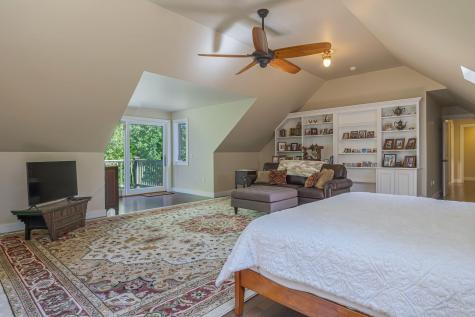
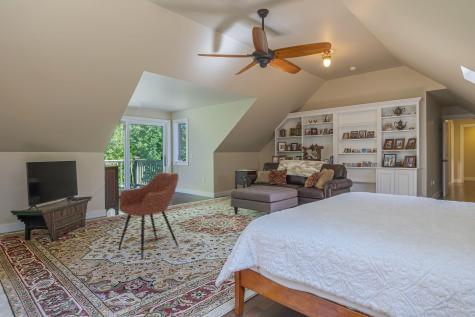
+ armchair (149, 210)
